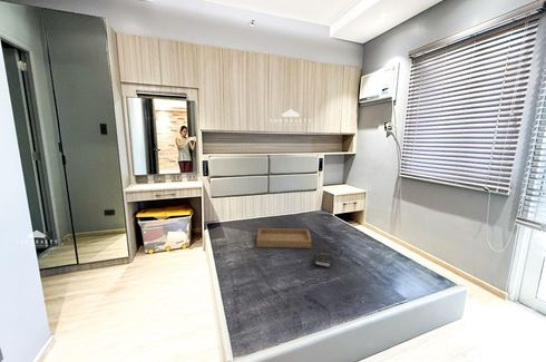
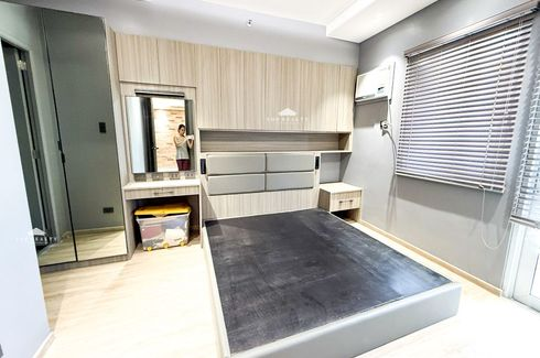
- serving tray (283, 236)
- hardback book (323, 258)
